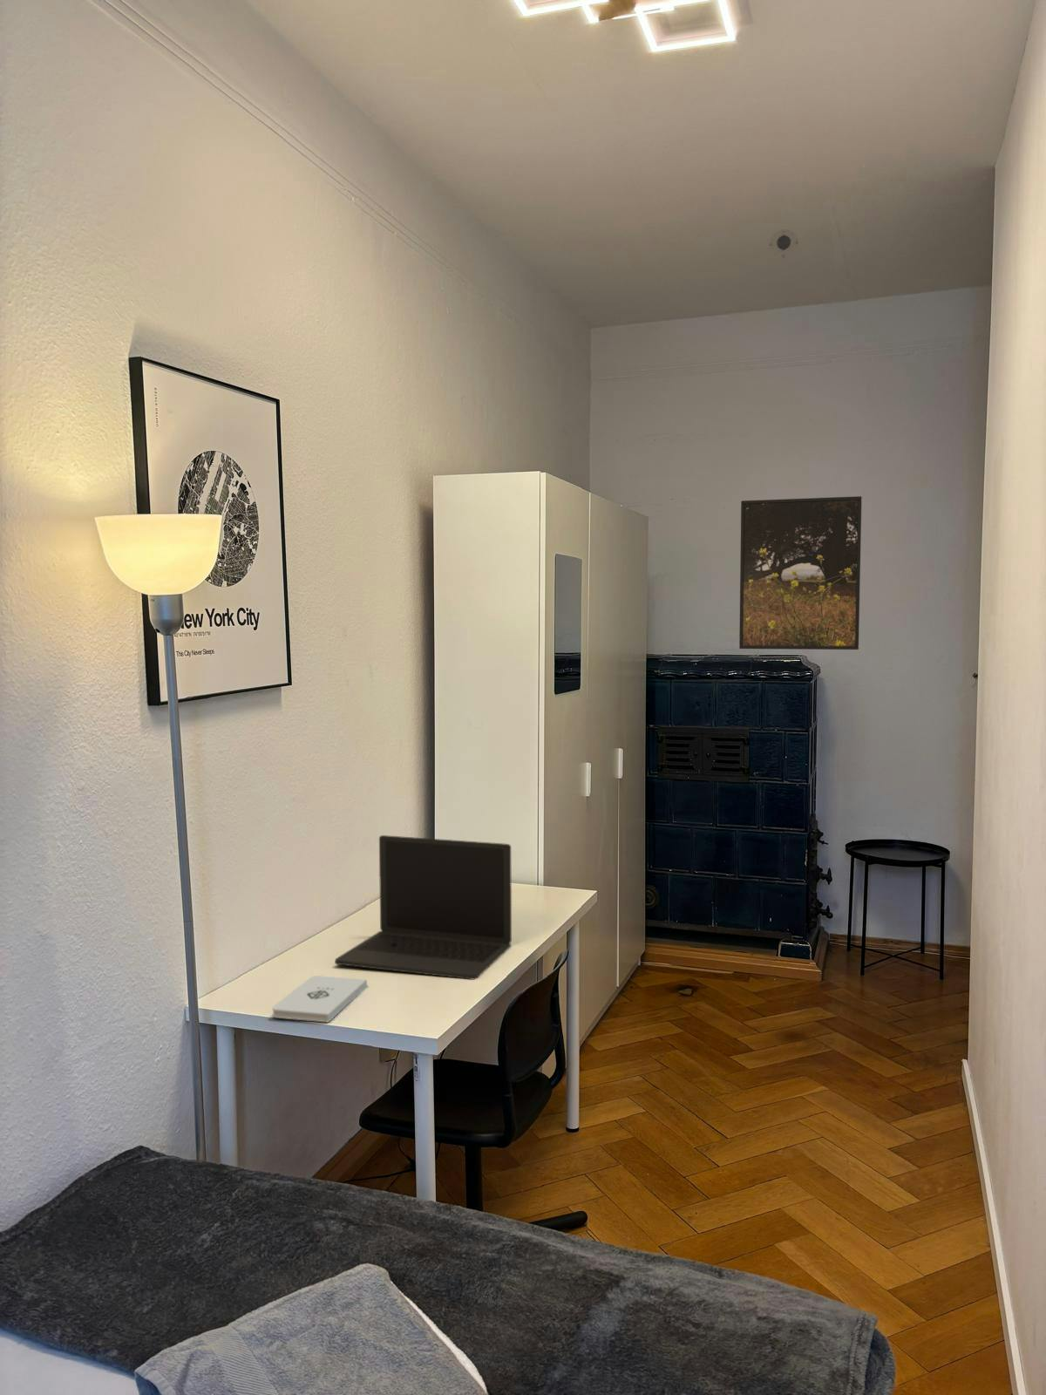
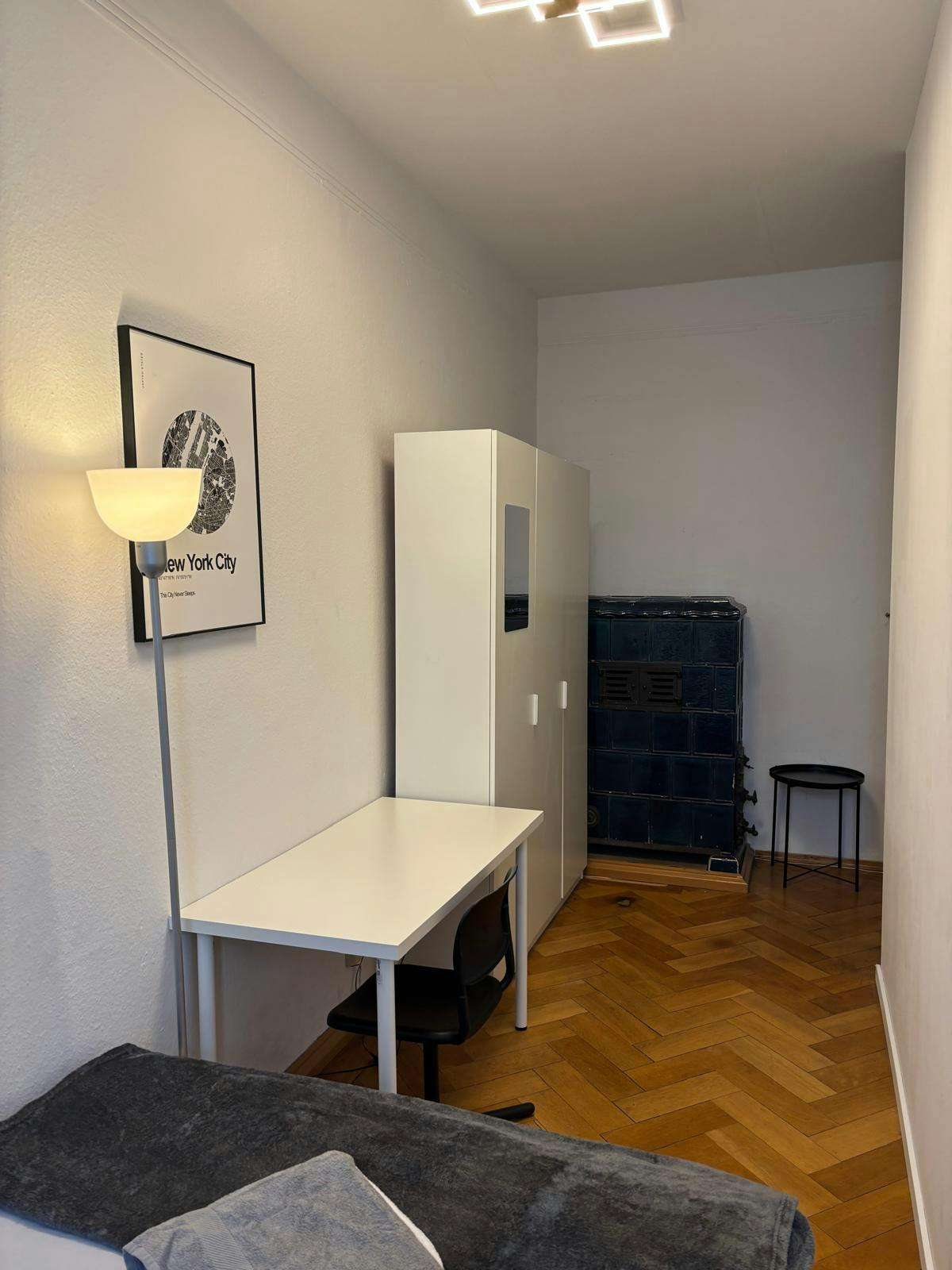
- laptop (424, 903)
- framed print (799, 573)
- notepad (320, 997)
- smoke detector (783, 243)
